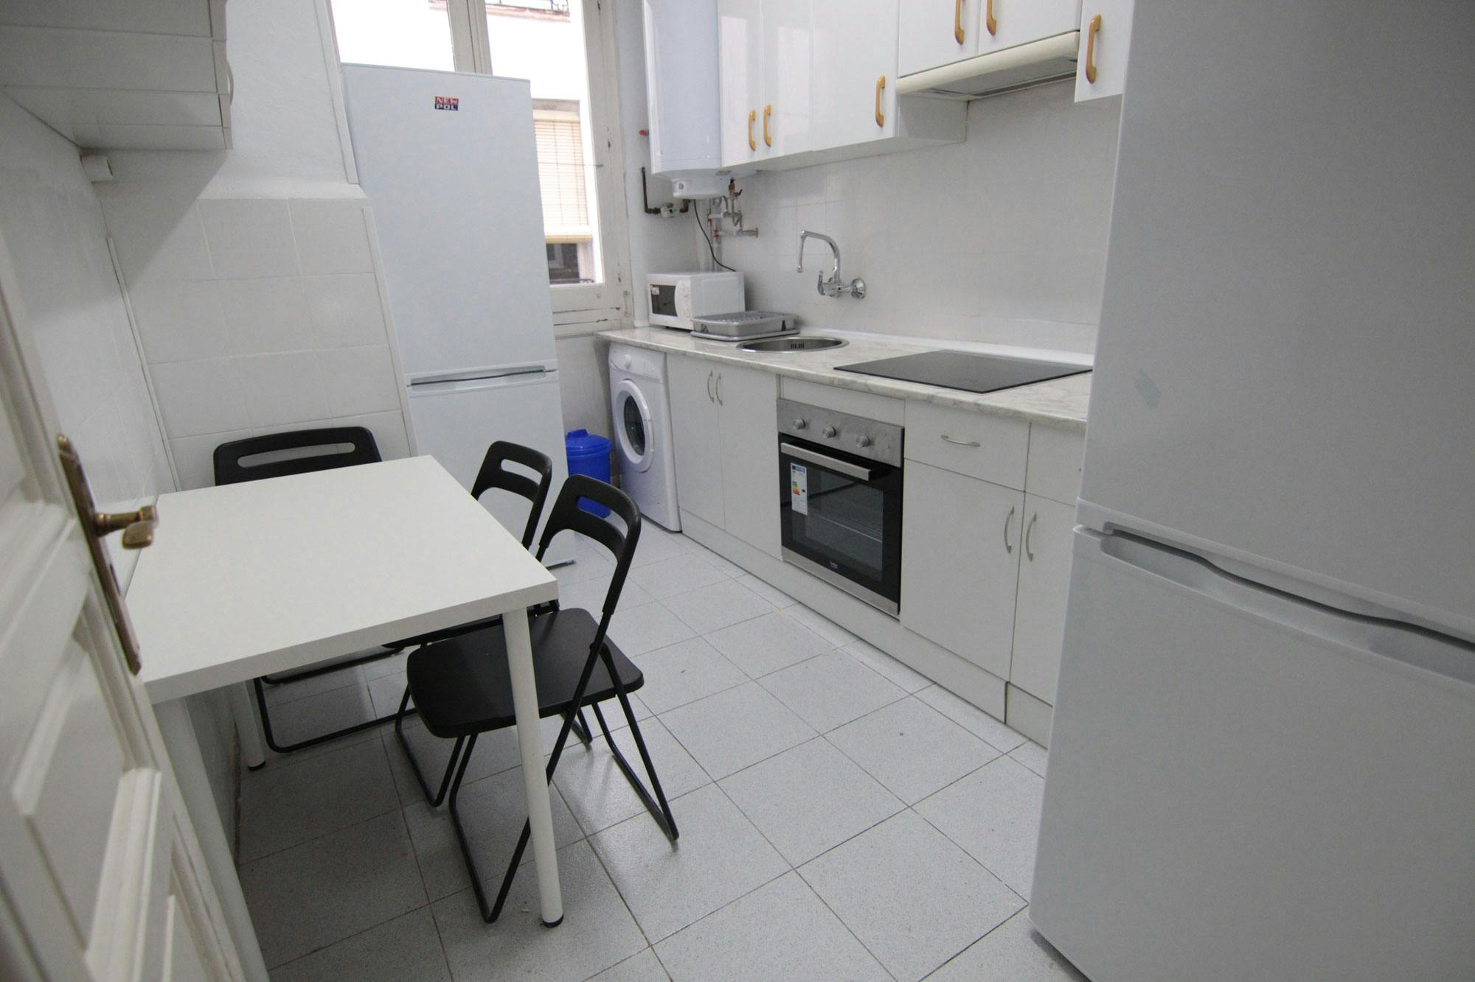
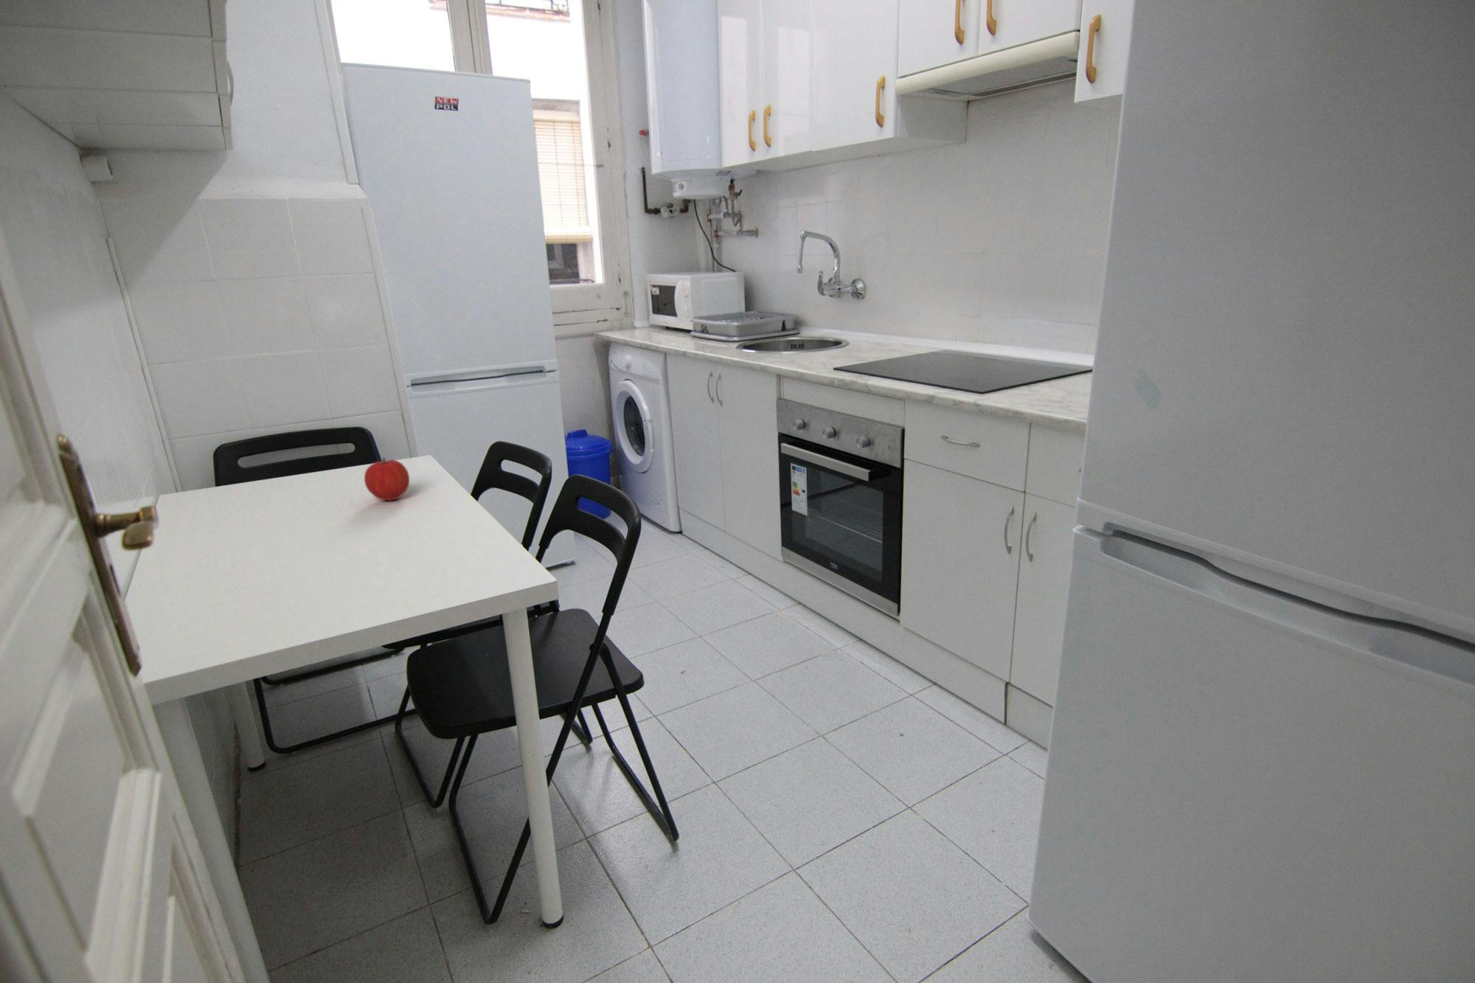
+ fruit (386, 478)
